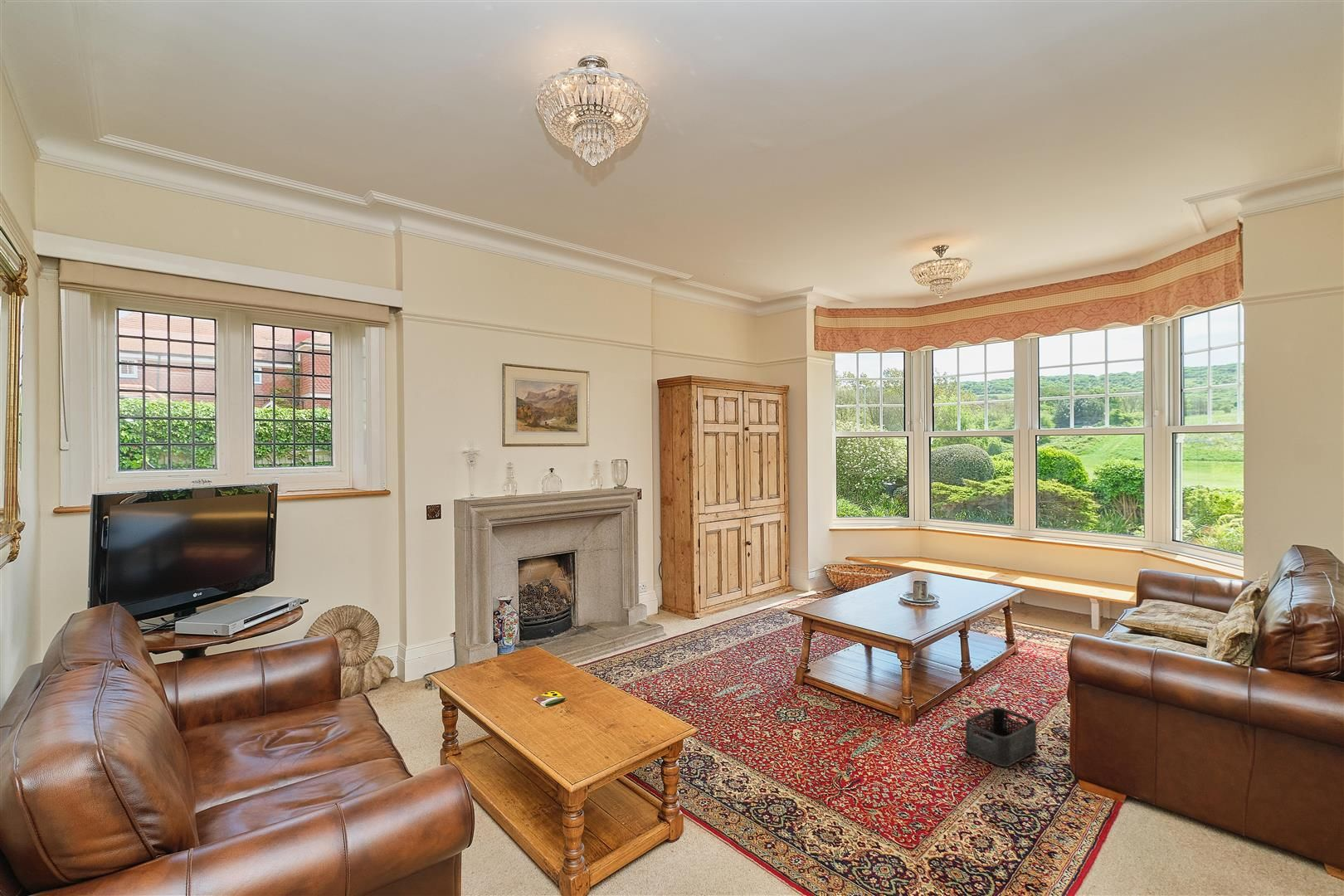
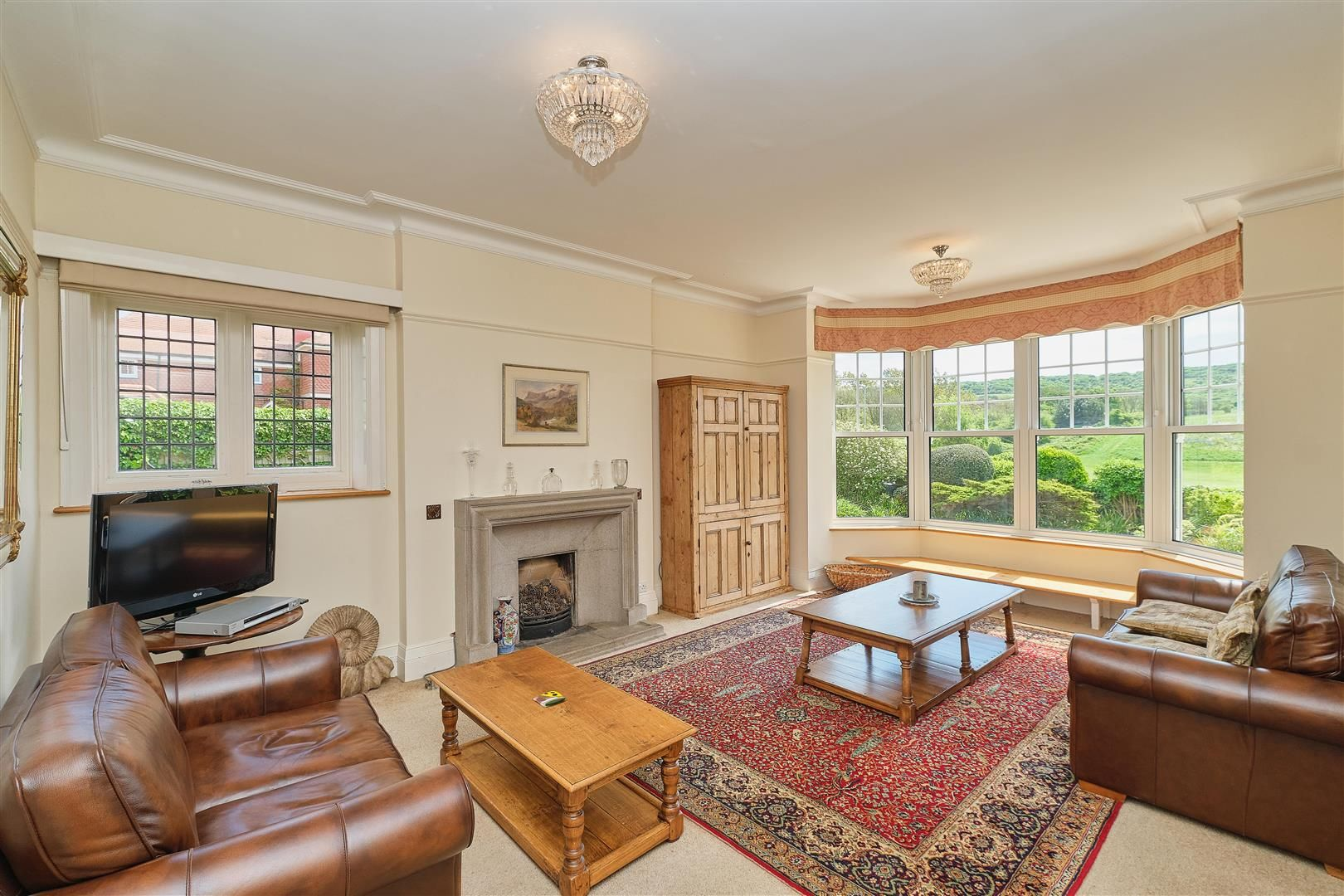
- storage bin (1001, 735)
